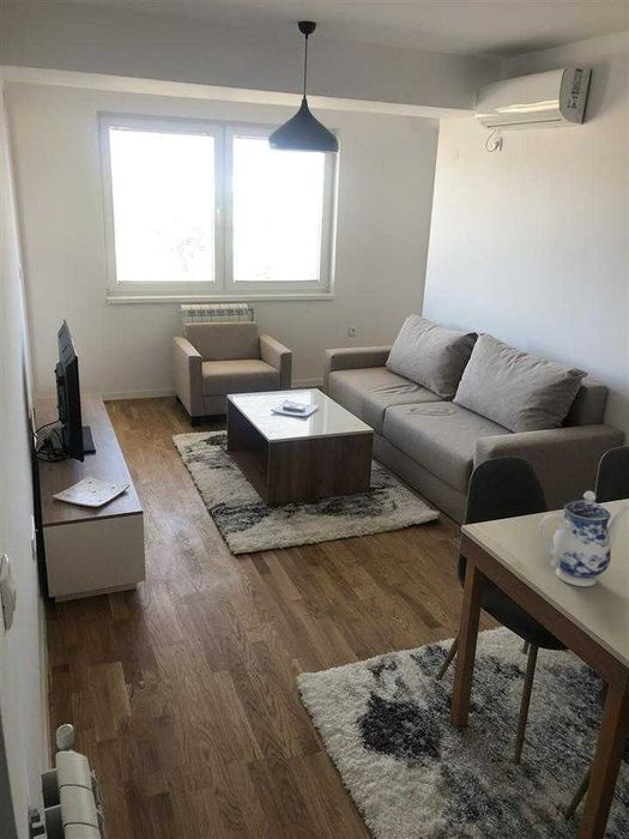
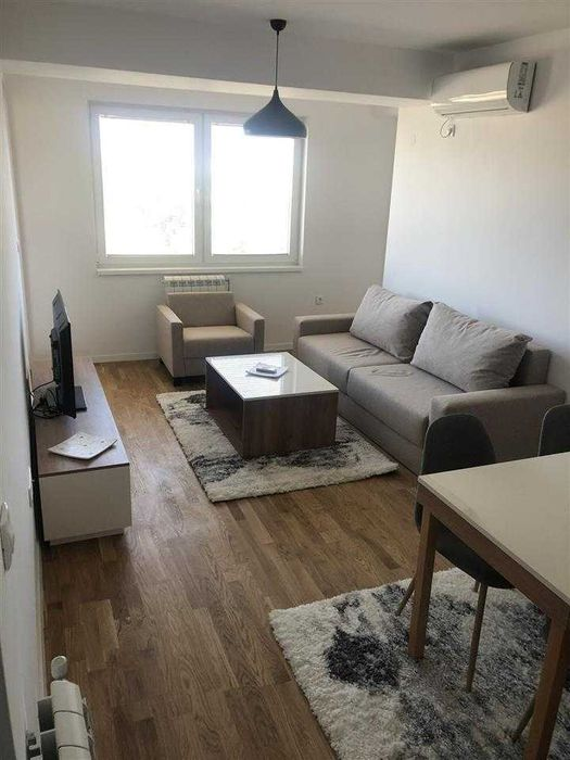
- teapot (582, 535)
